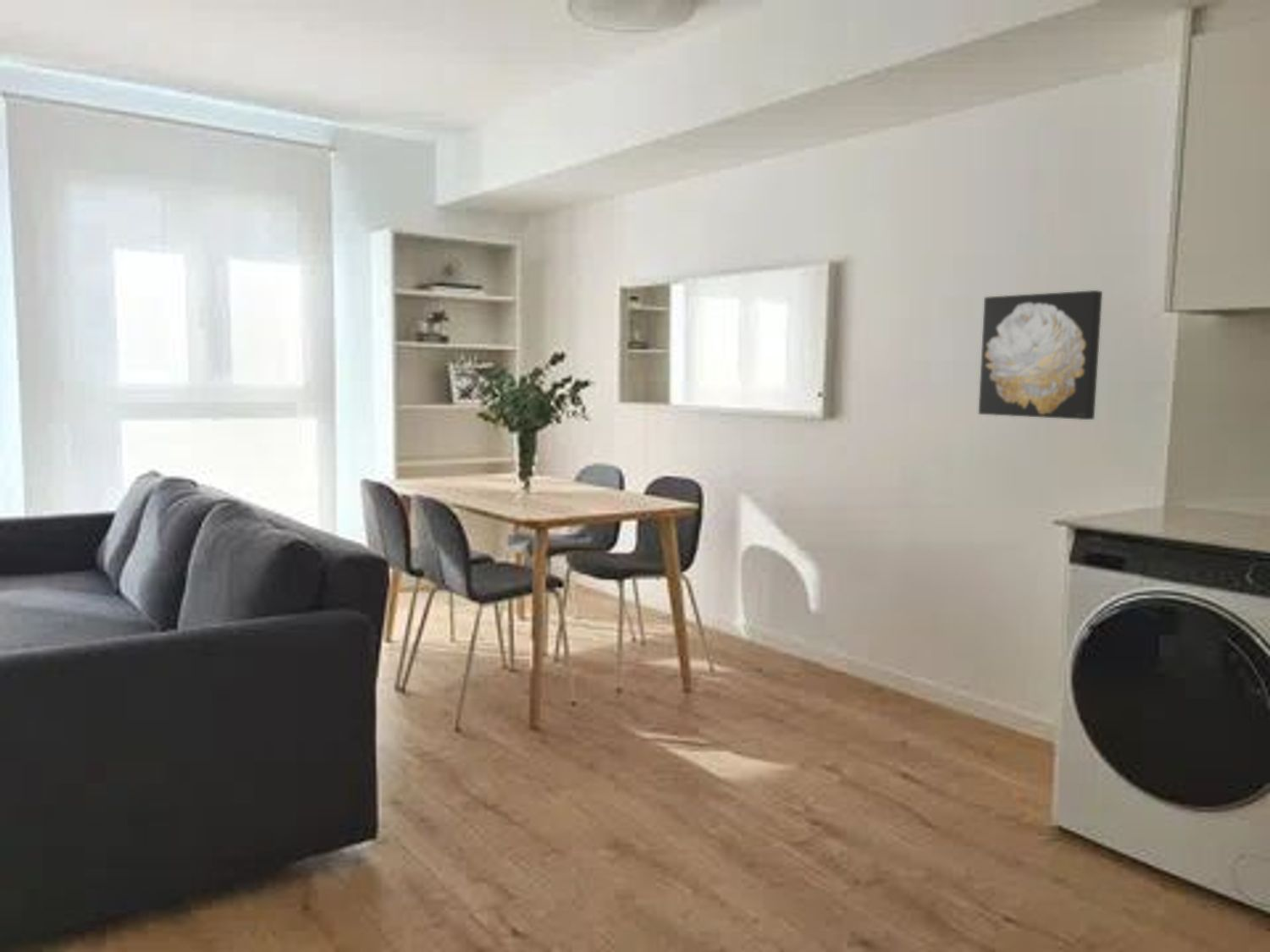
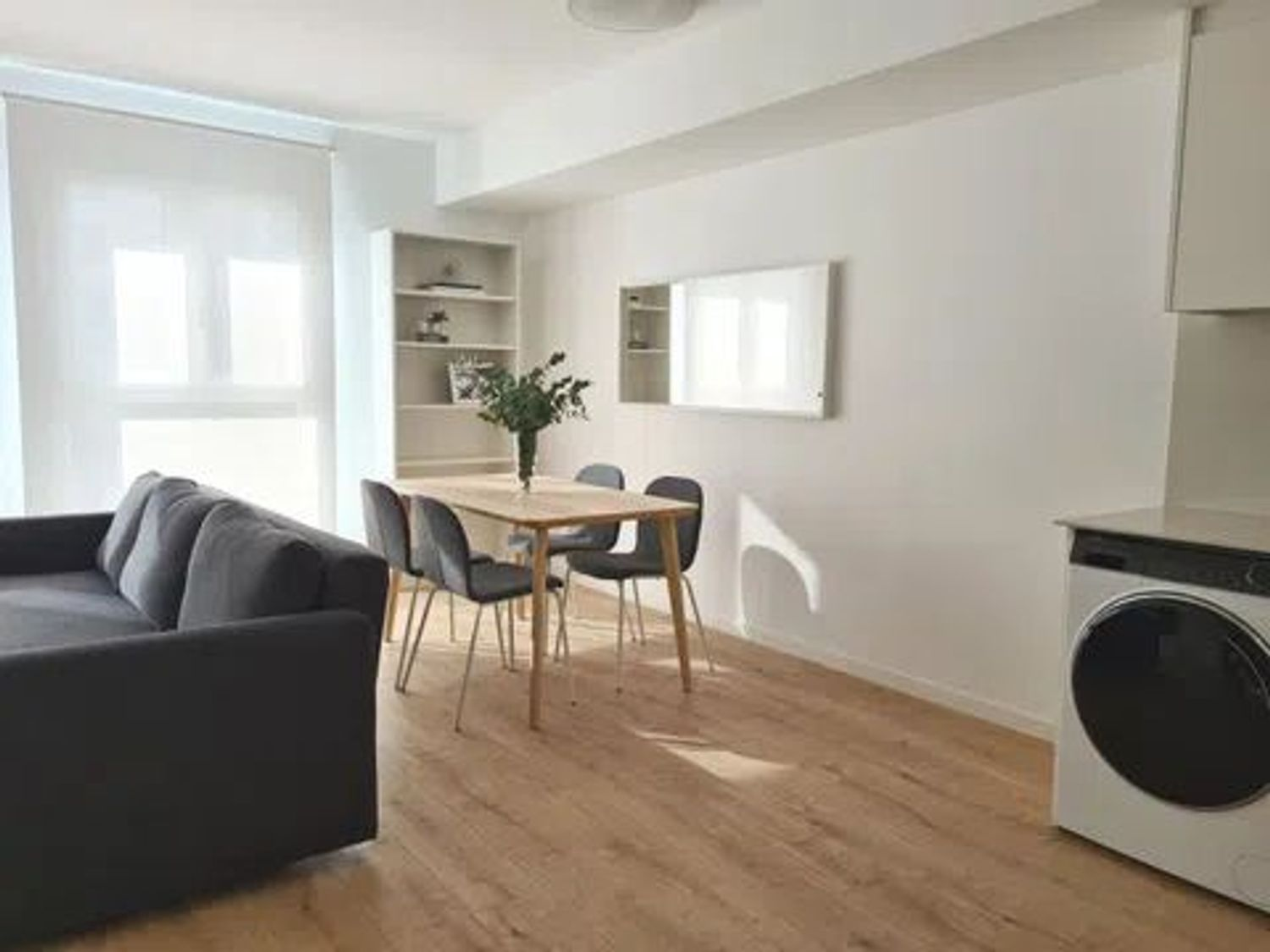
- wall art (1037, 355)
